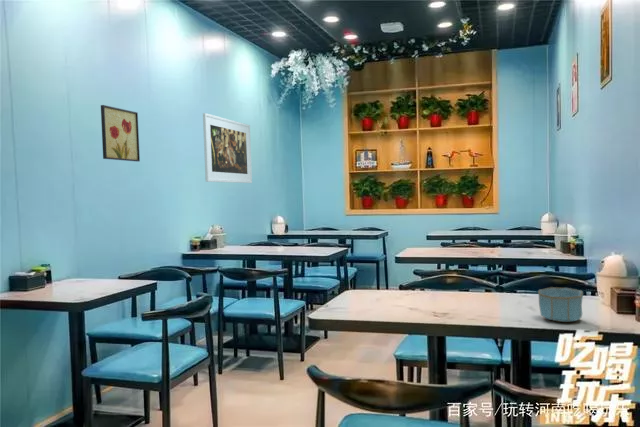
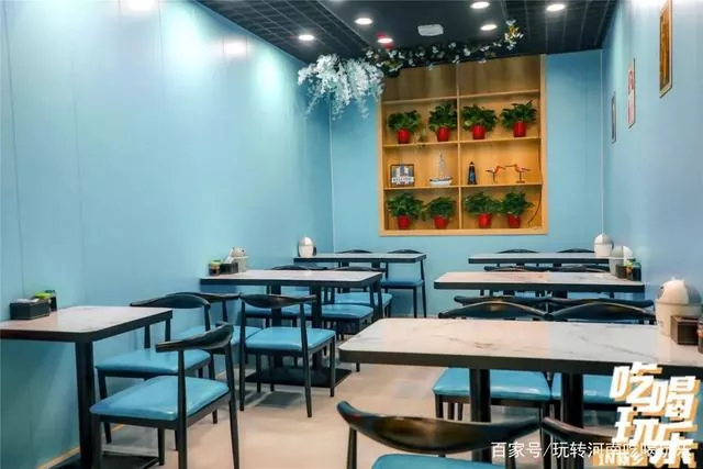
- wall art (120, 134)
- bowl (561, 305)
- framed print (229, 151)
